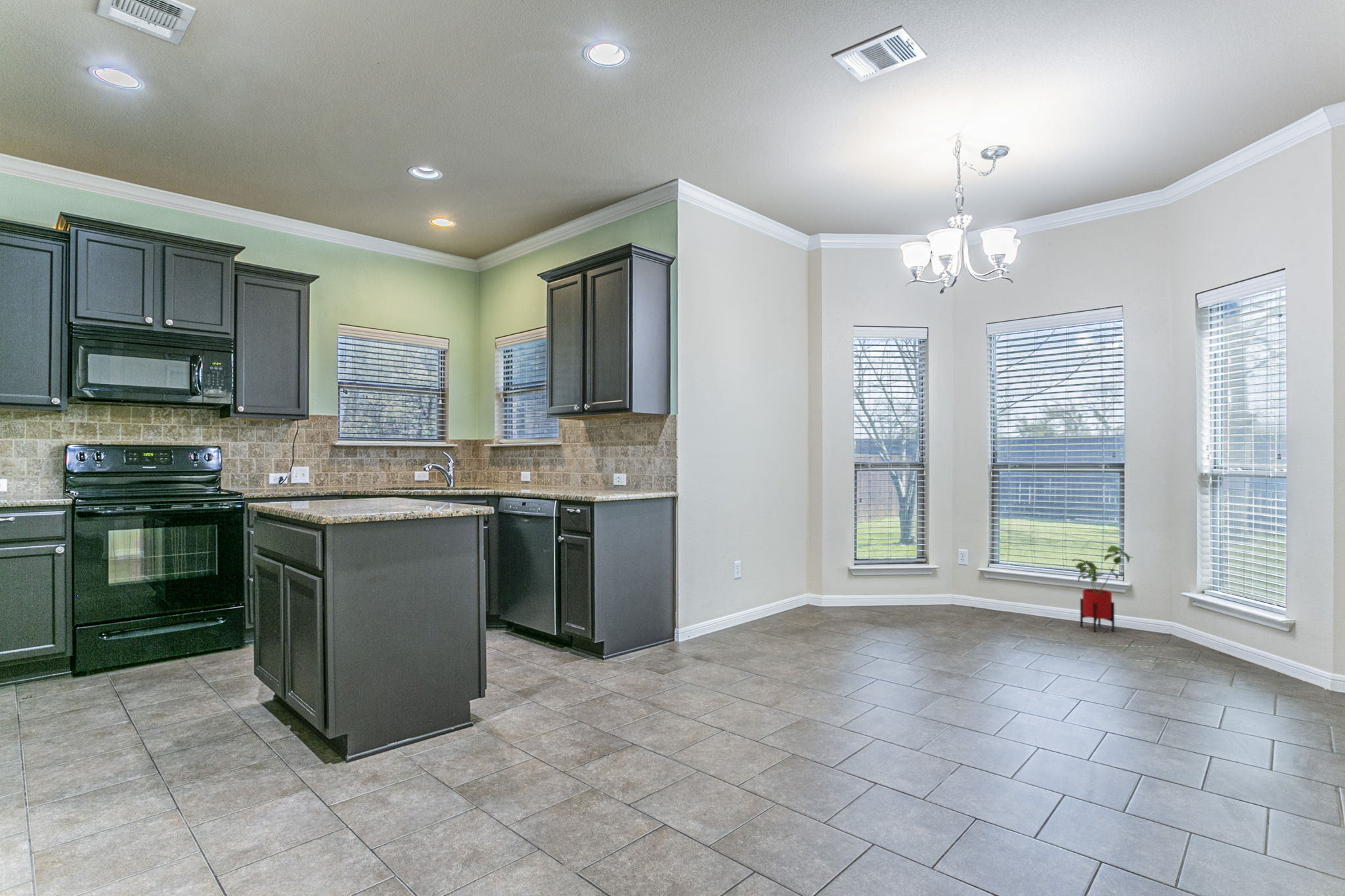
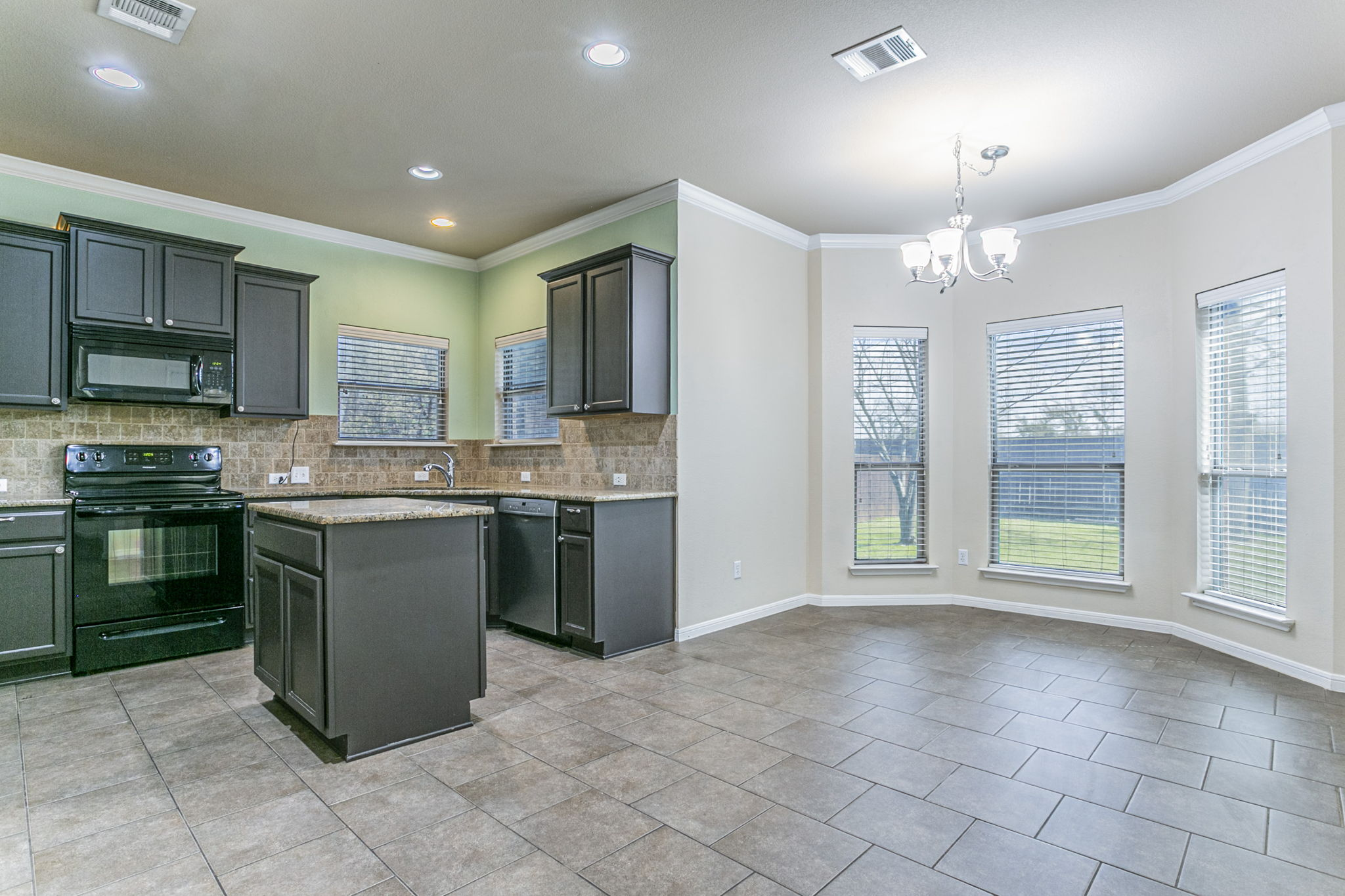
- house plant (1100, 586)
